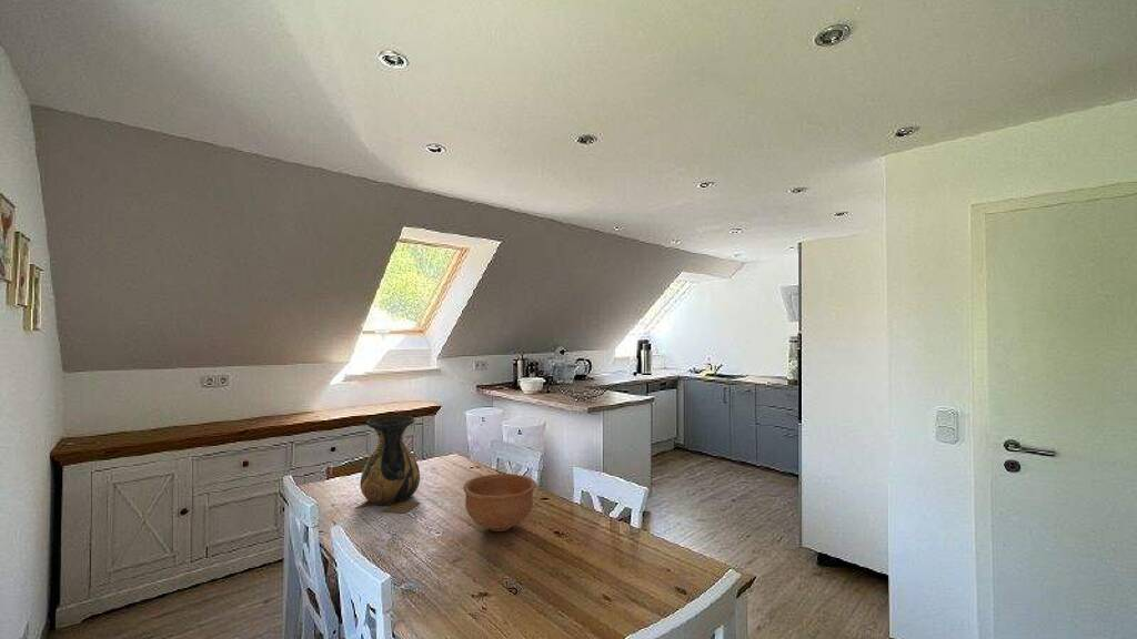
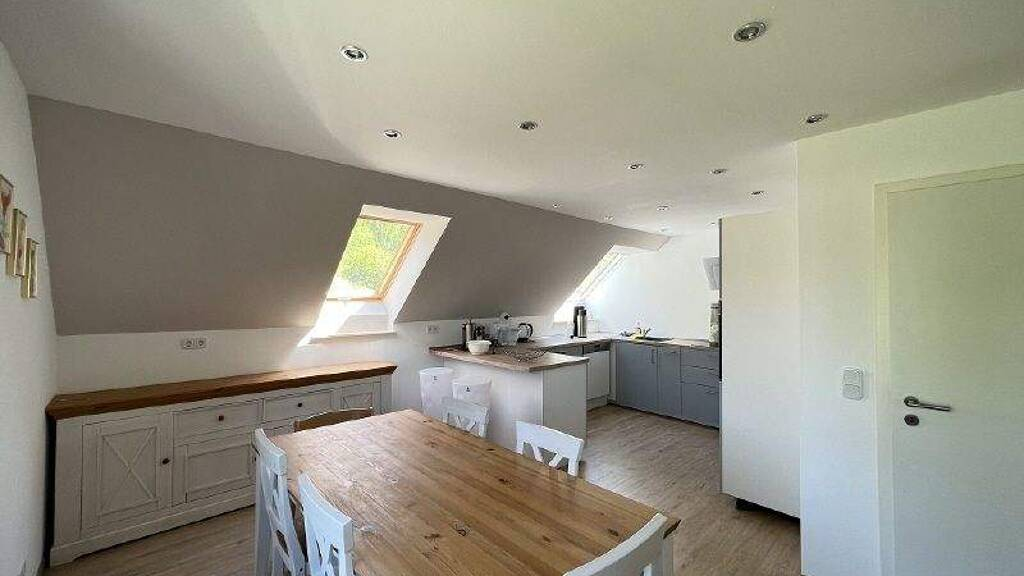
- vase (392, 459)
- bowl (500, 505)
